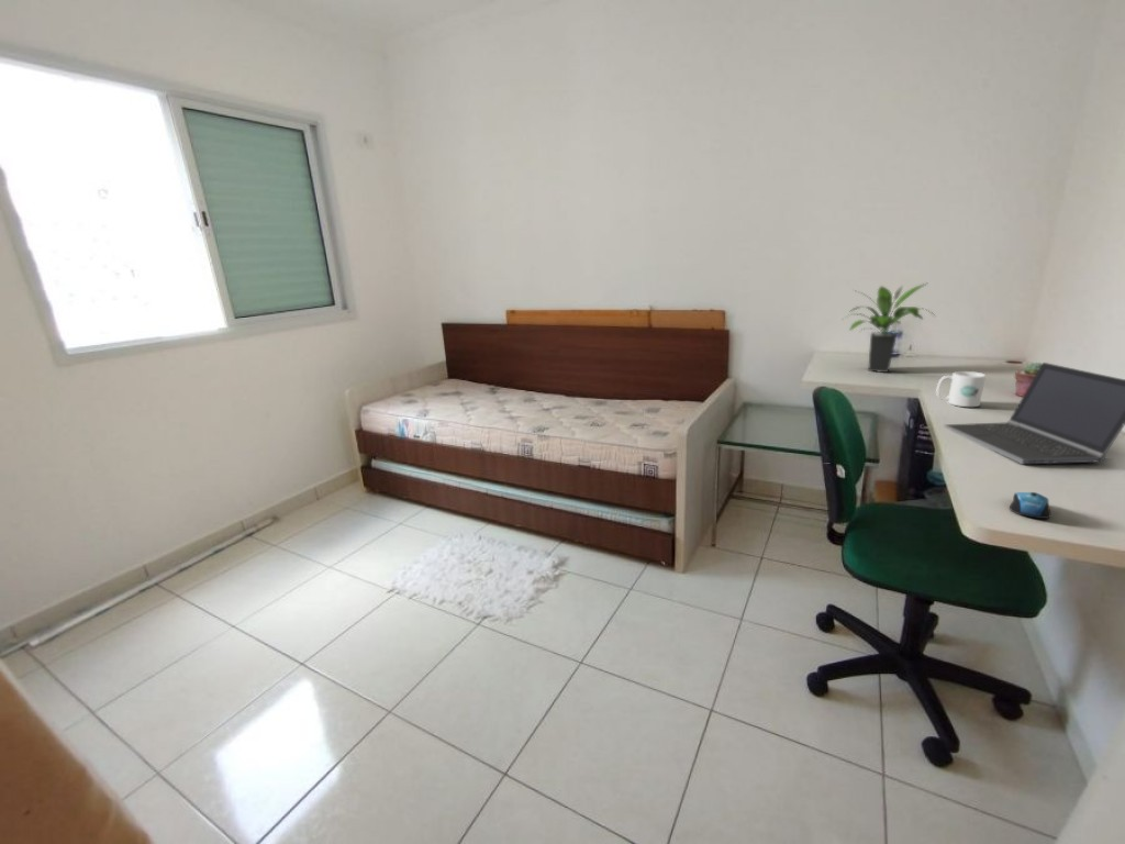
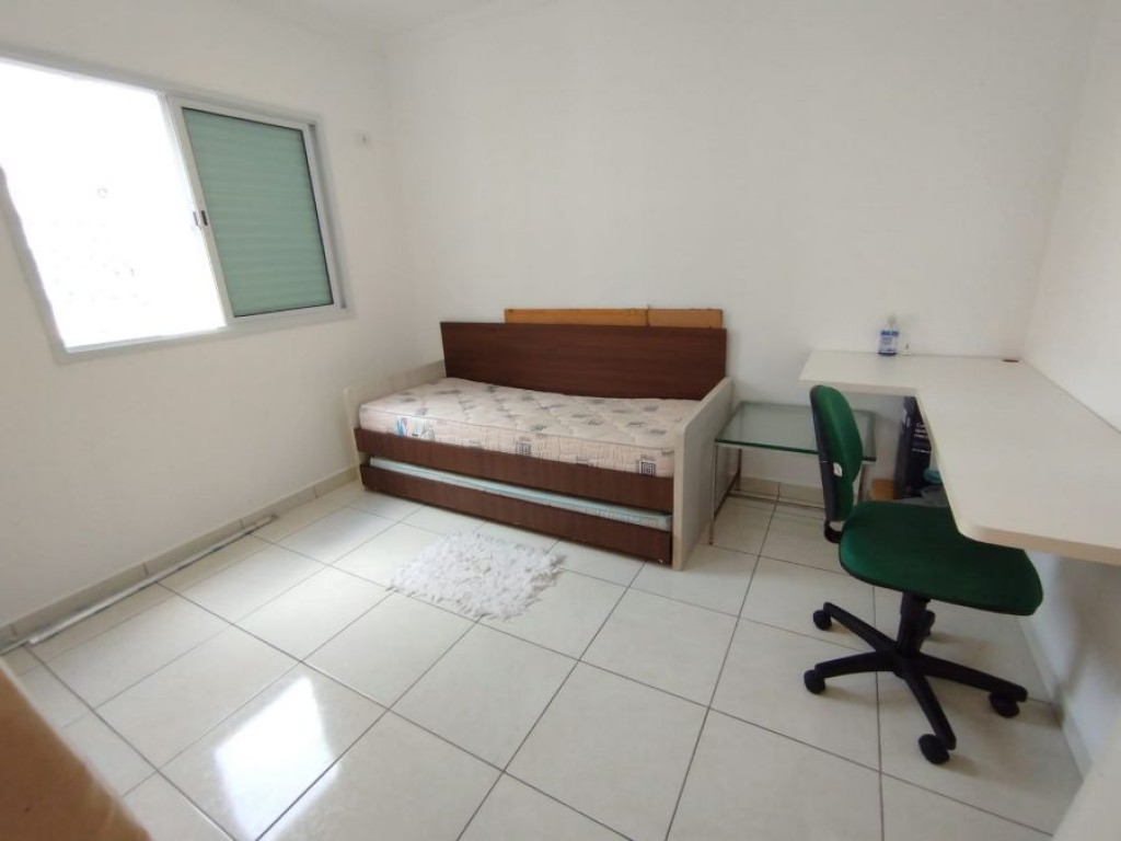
- laptop computer (1034, 409)
- potted plant (883, 329)
- computer mouse (1029, 499)
- mug (959, 388)
- potted succulent (1032, 379)
